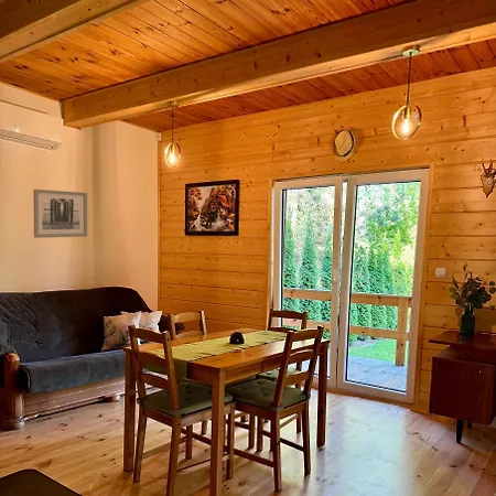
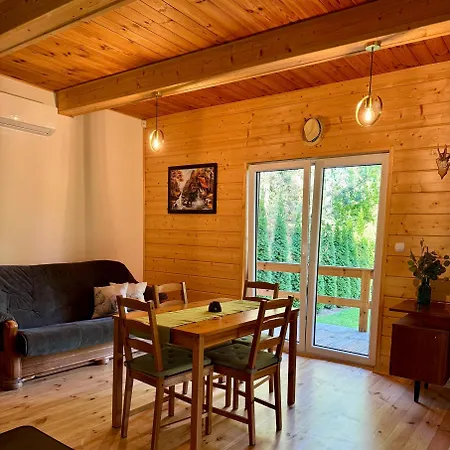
- wall art (62, 214)
